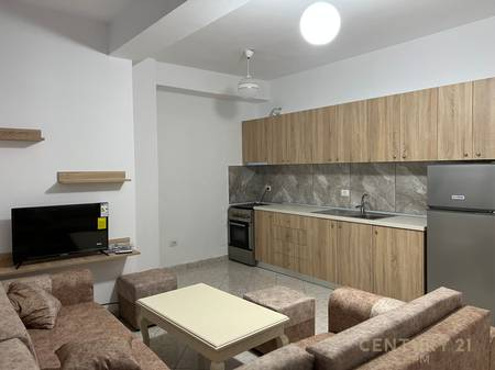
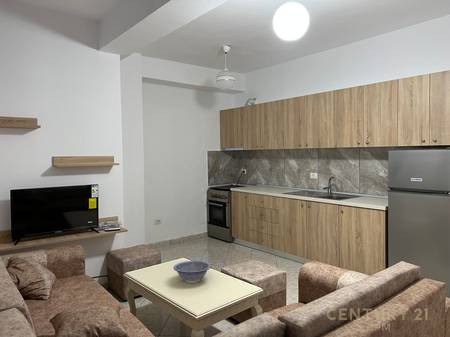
+ decorative bowl (192, 273)
